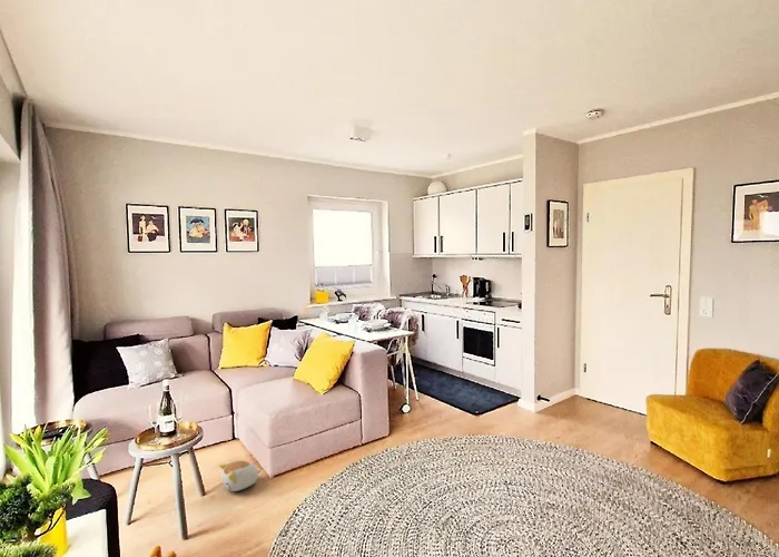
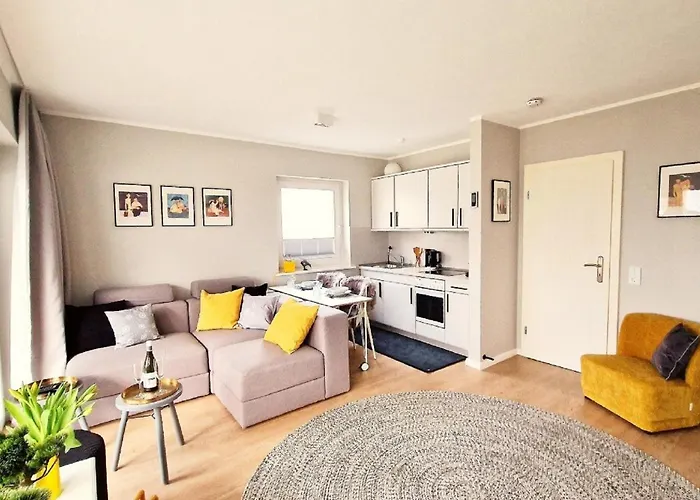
- plush toy (241, 472)
